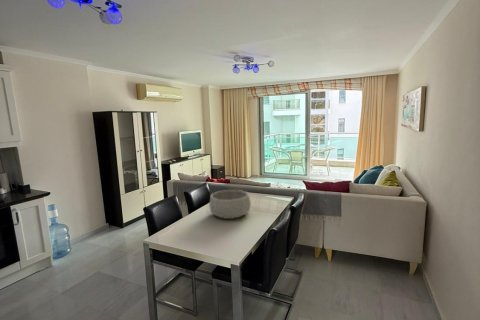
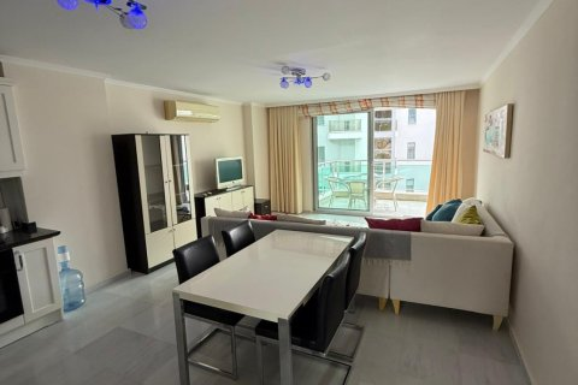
- decorative bowl (230, 204)
